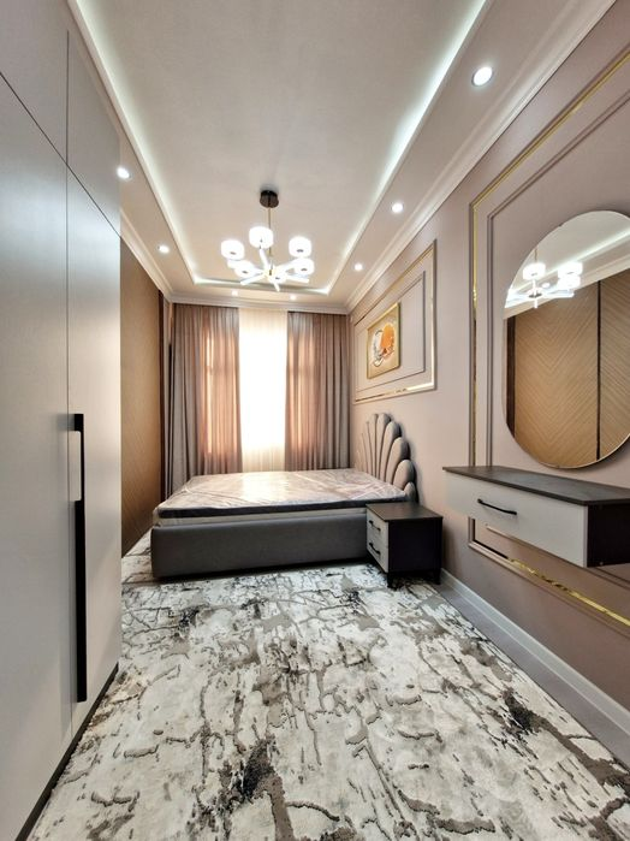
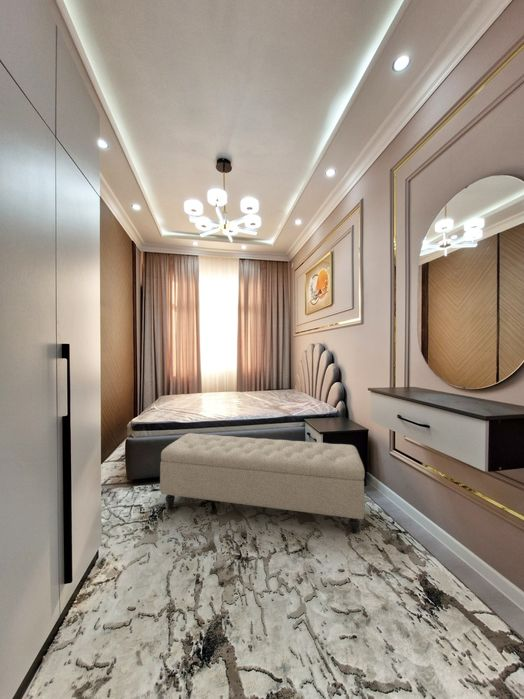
+ bench (260, 475)
